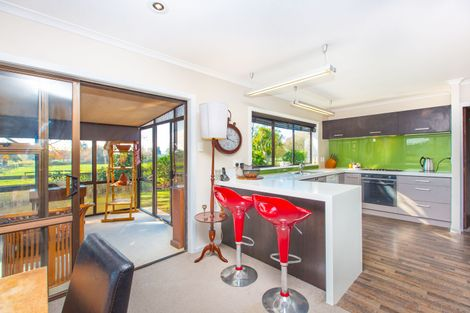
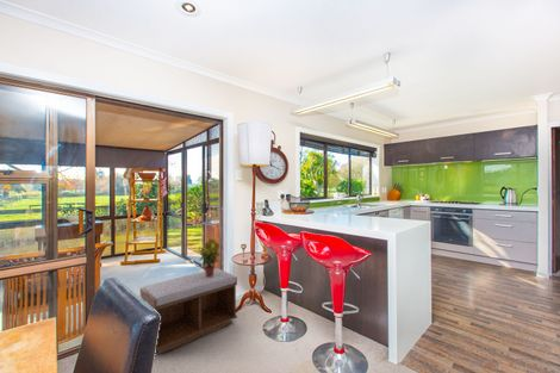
+ potted plant (210, 256)
+ bench (191, 304)
